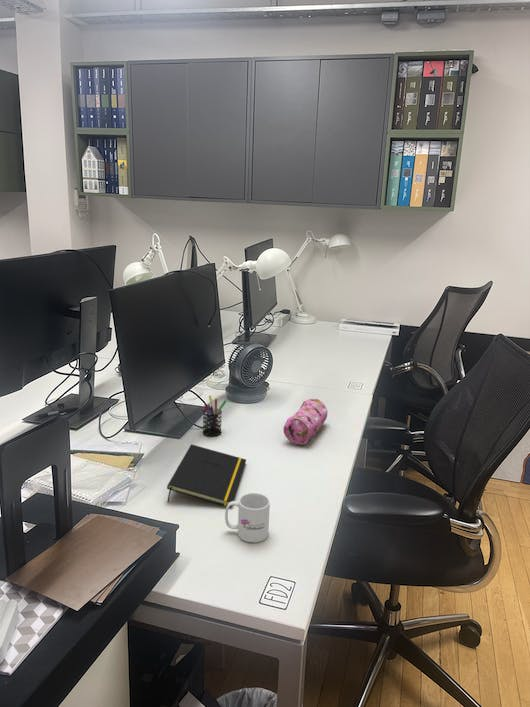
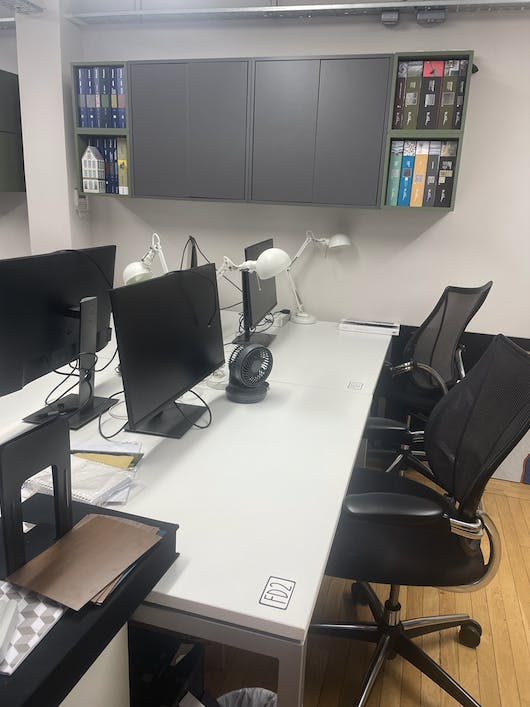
- mug (247, 516)
- pen holder (214, 414)
- notepad (209, 473)
- pencil case (306, 420)
